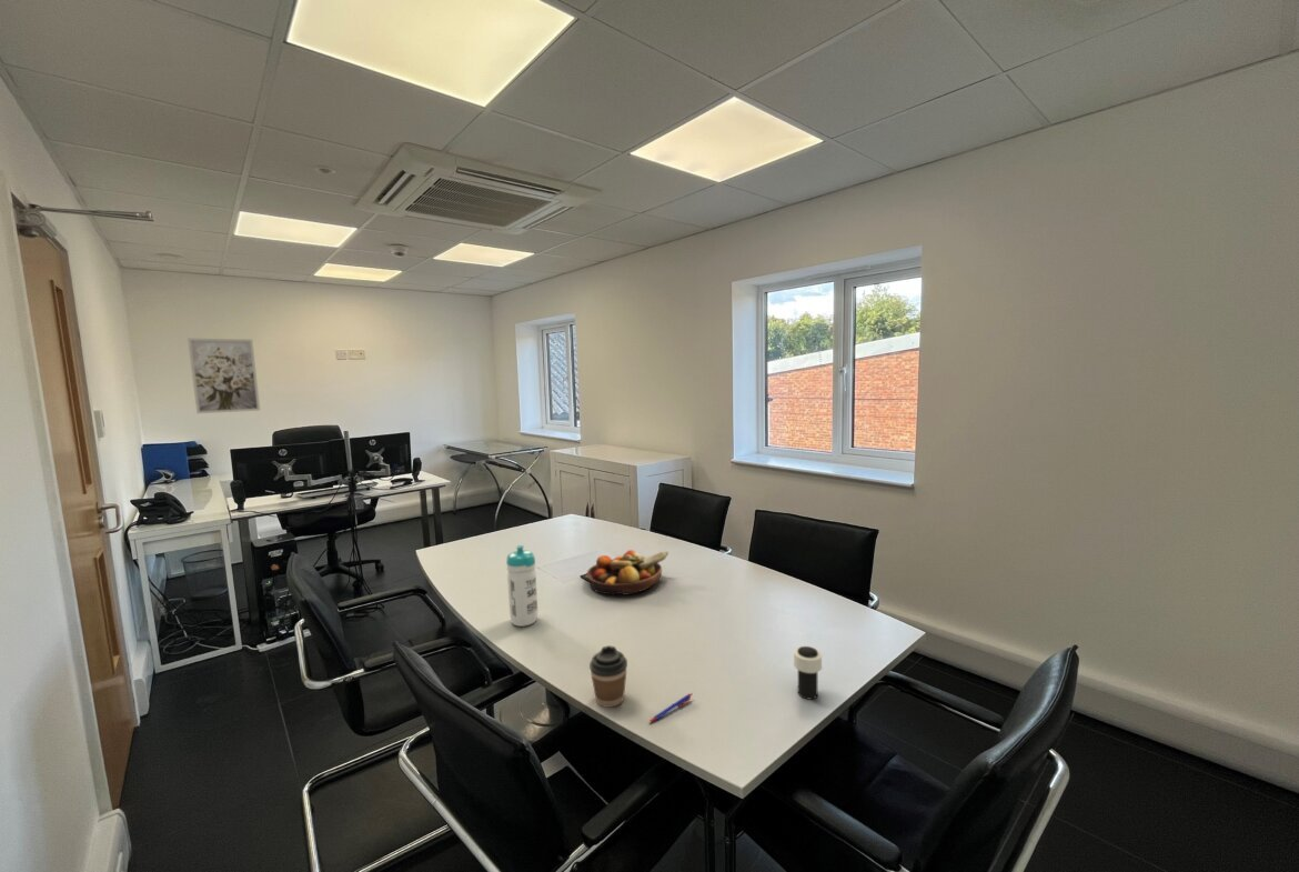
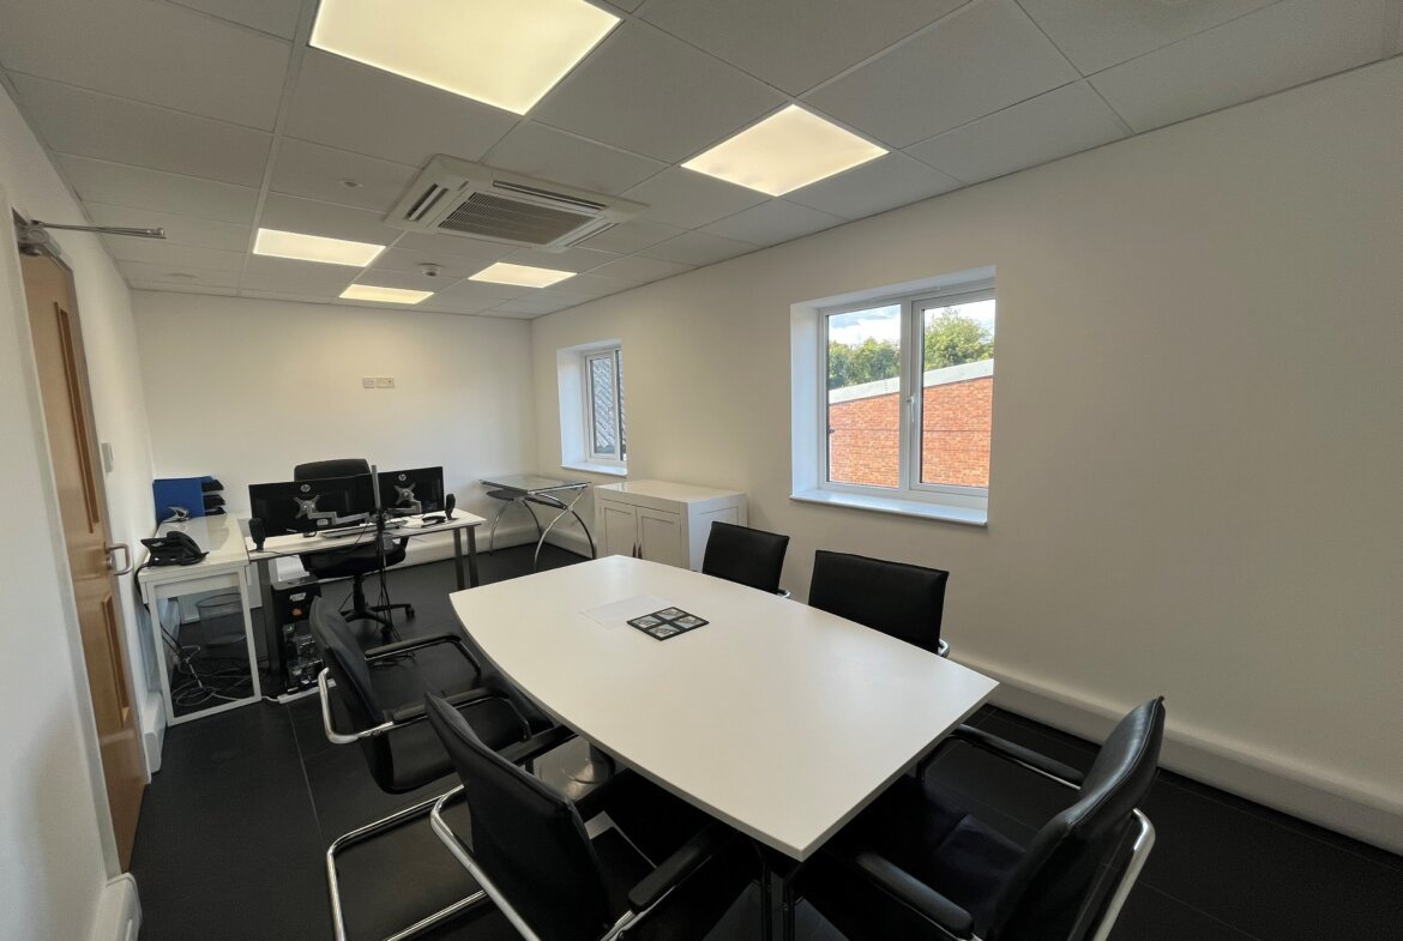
- pen (671, 708)
- wall art (224, 375)
- fruit bowl (624, 567)
- coffee cup (608, 675)
- water bottle (522, 583)
- cup (807, 672)
